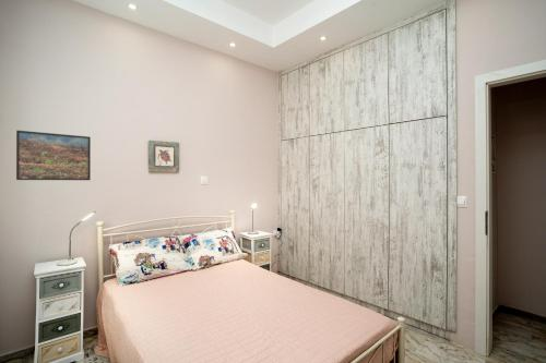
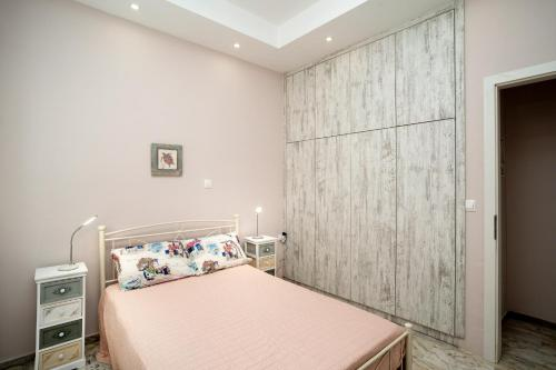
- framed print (56, 157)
